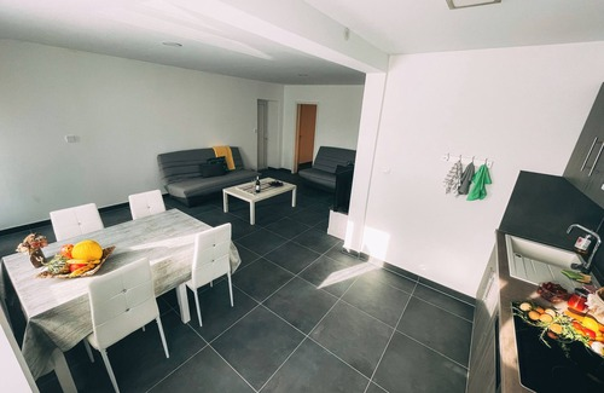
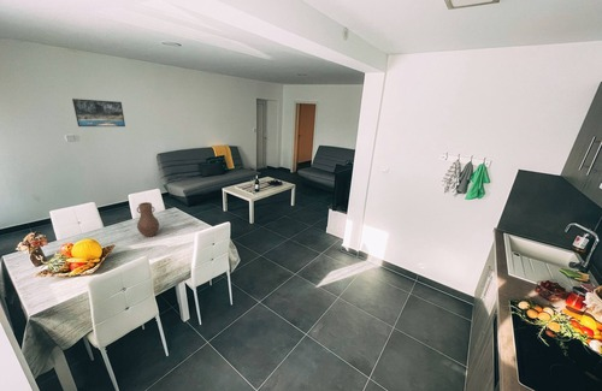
+ vase (147, 219)
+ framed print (100, 113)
